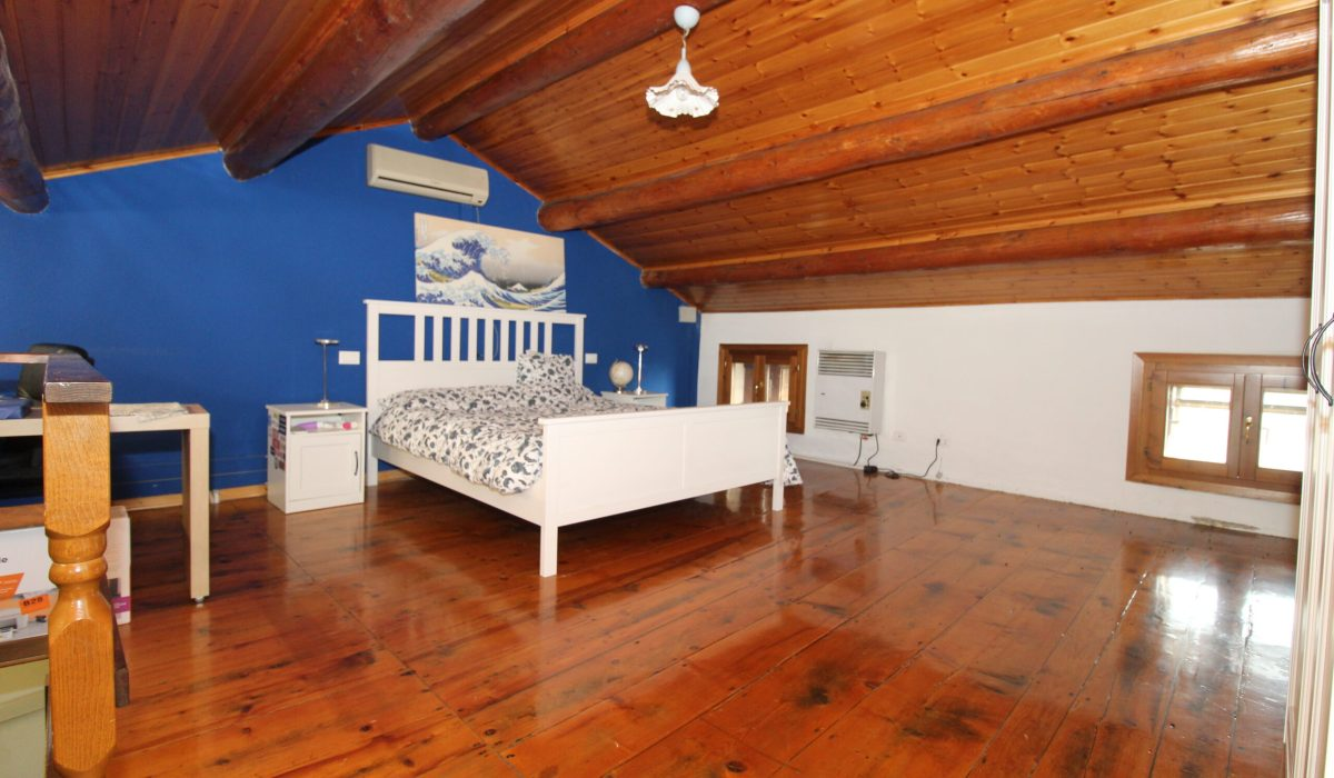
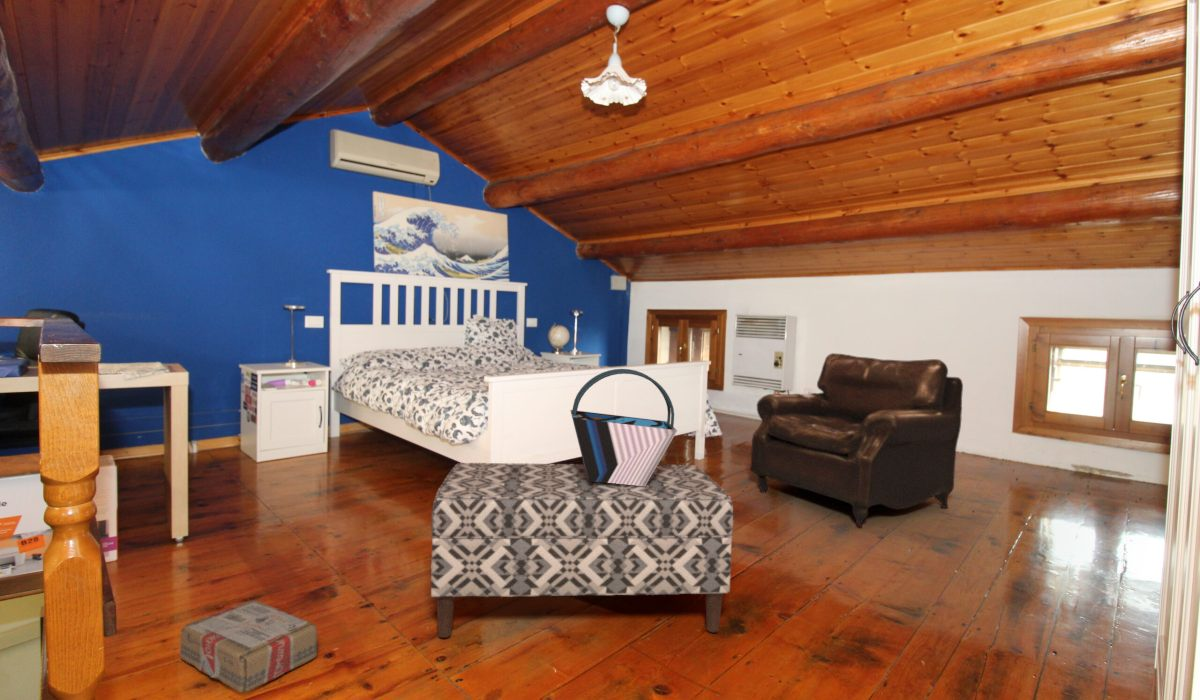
+ leather (851, 427)
+ tote bag (615, 426)
+ carton (248, 640)
+ bench (580, 542)
